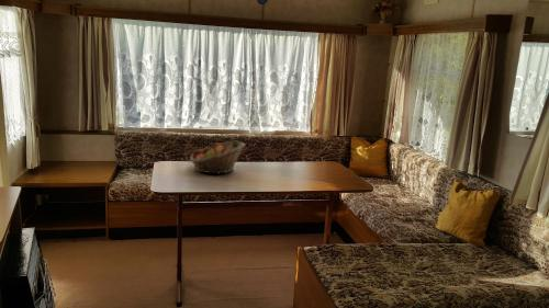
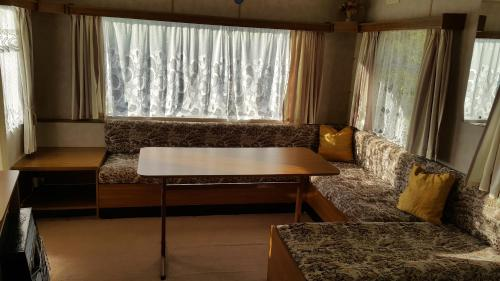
- fruit basket (217, 156)
